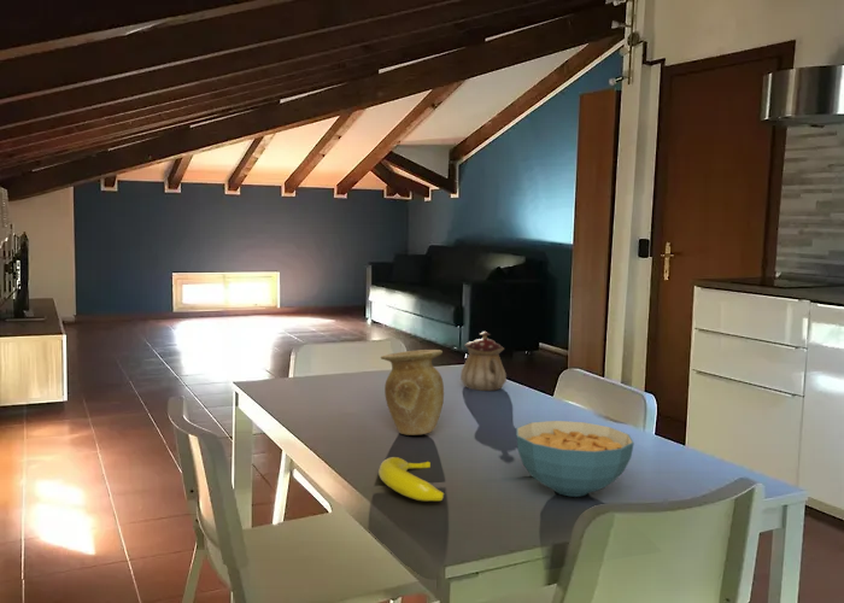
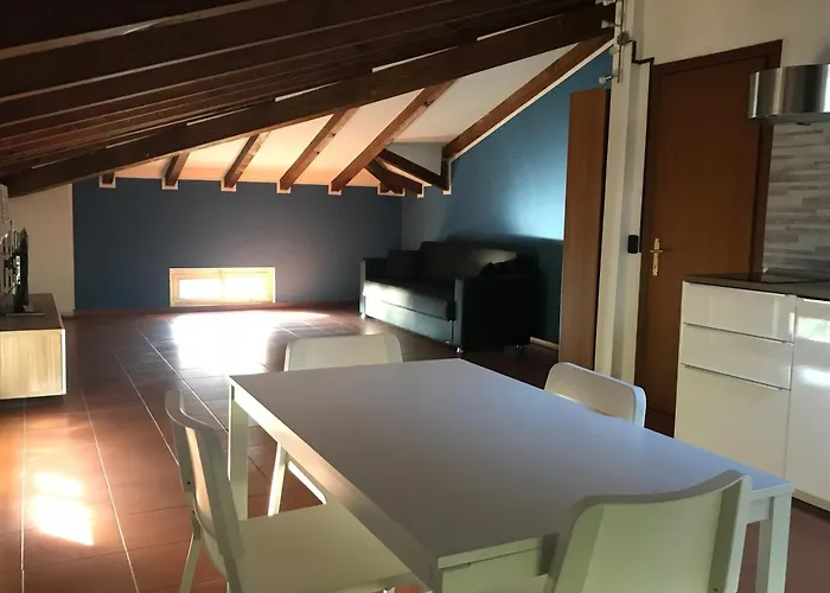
- teapot (485, 359)
- banana (409, 473)
- vase (411, 391)
- cereal bowl (572, 462)
